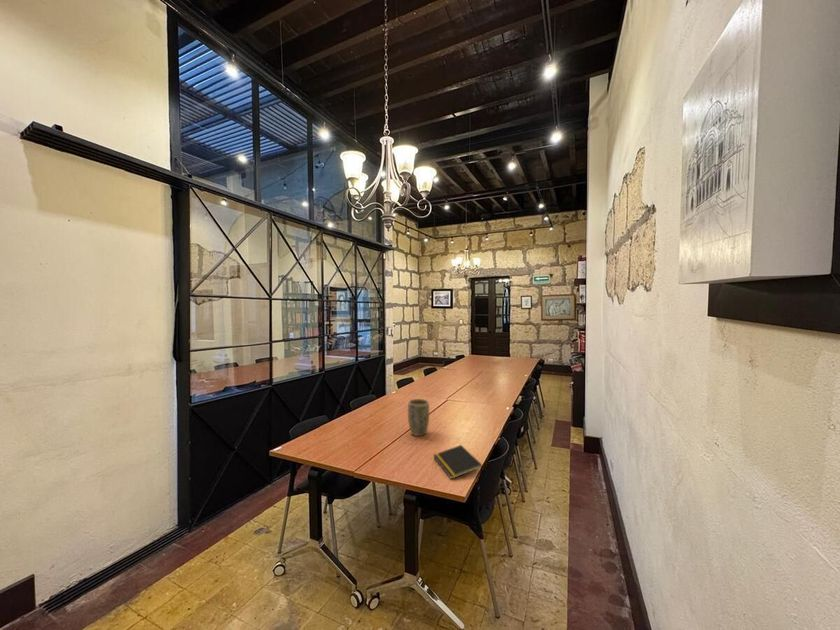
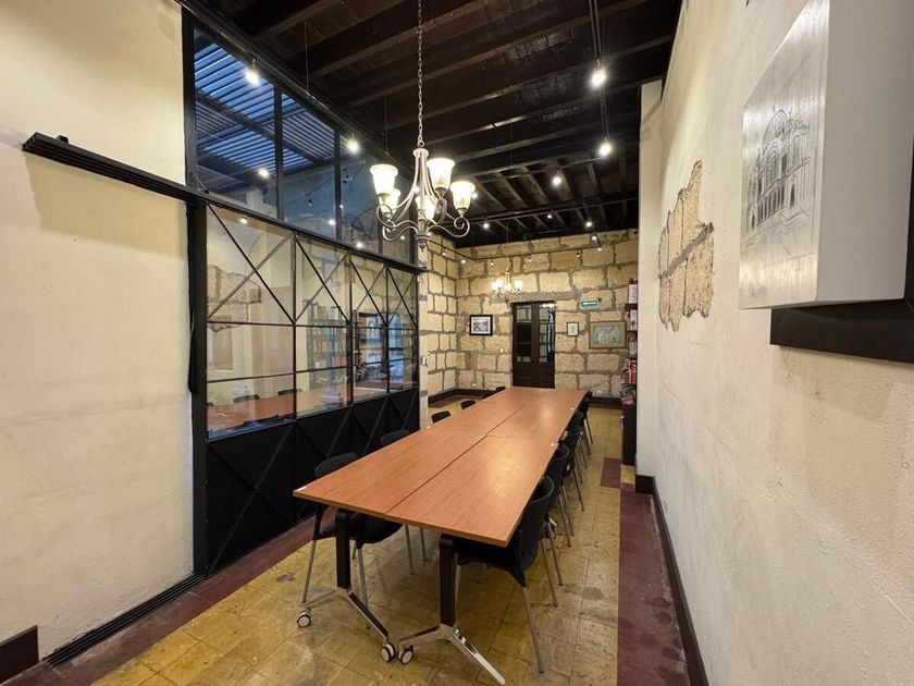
- notepad (456, 460)
- plant pot (418, 417)
